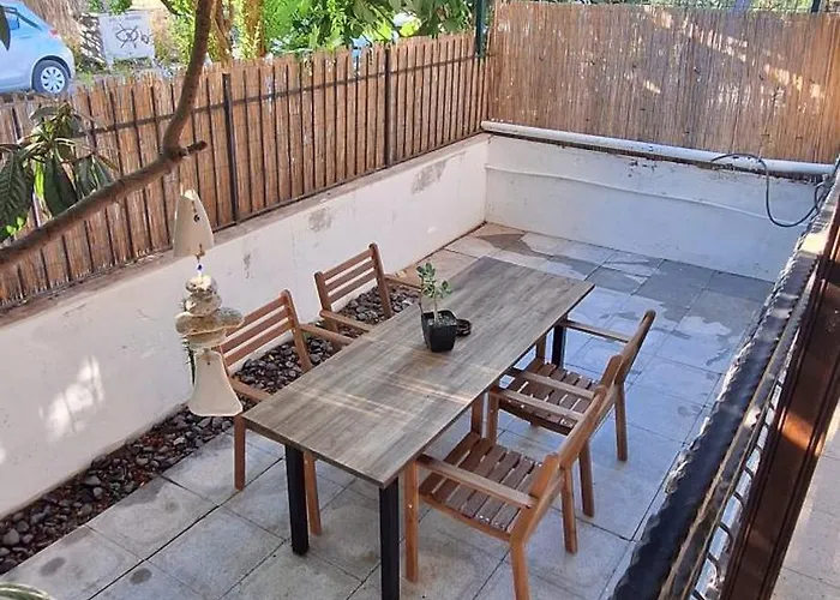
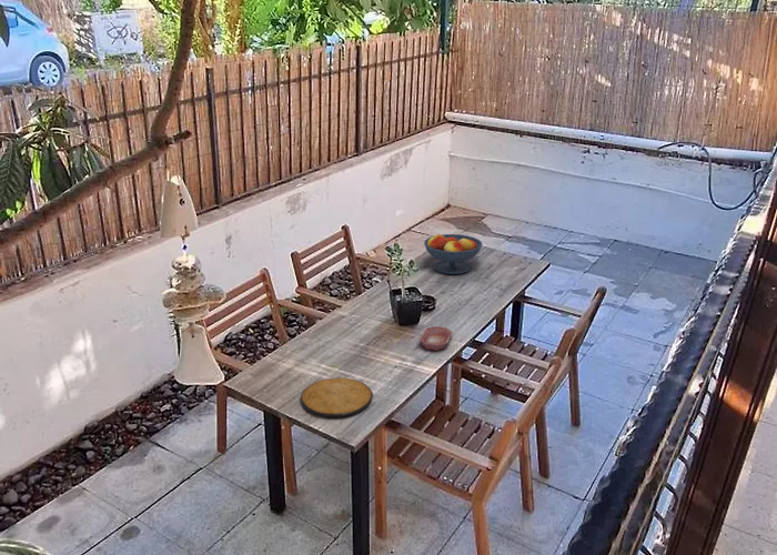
+ bowl (435, 339)
+ fruit bowl (452, 251)
+ plate (336, 391)
